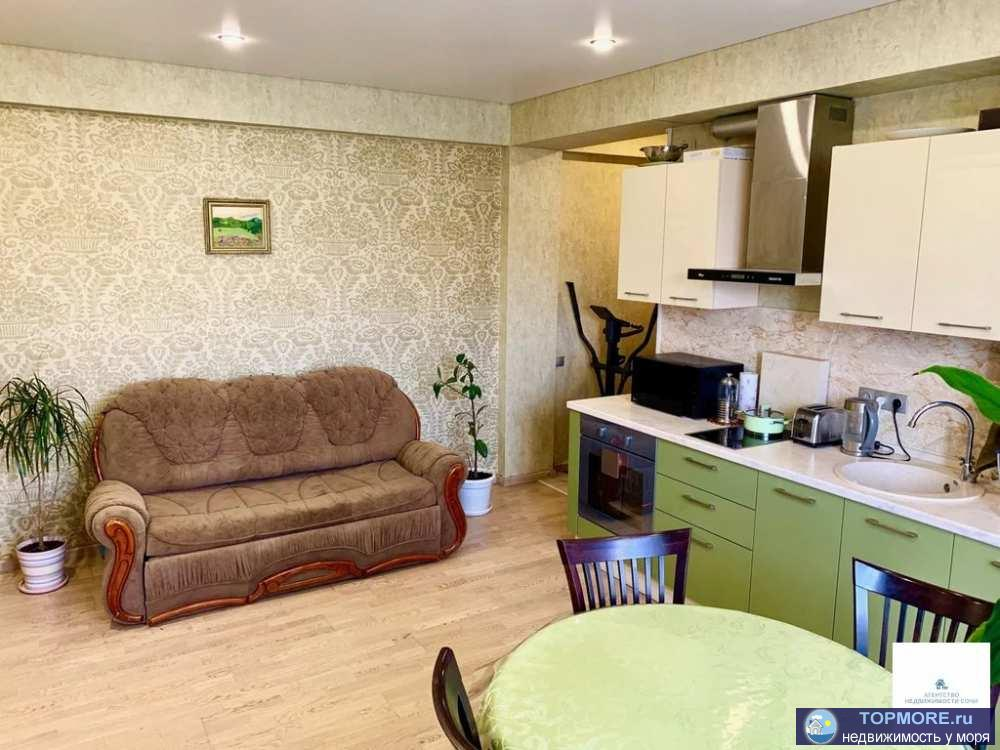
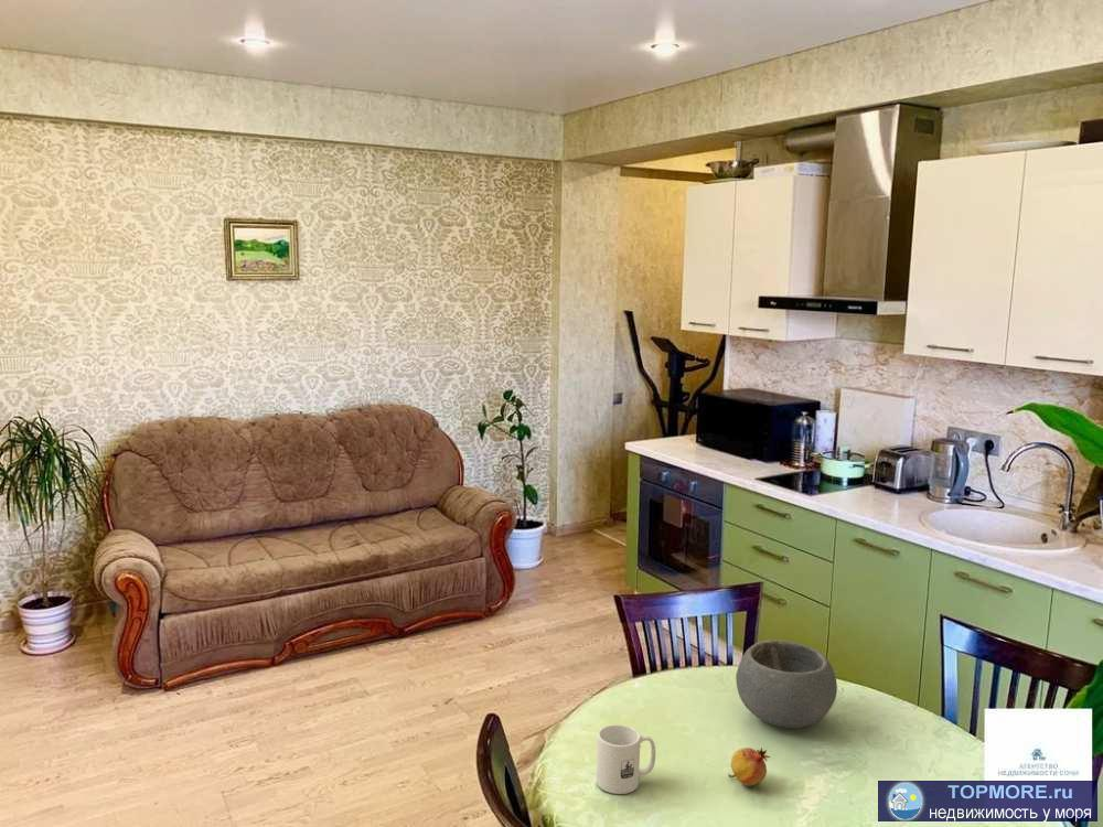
+ bowl (785, 686)
+ mug (627, 756)
+ fruit (749, 763)
